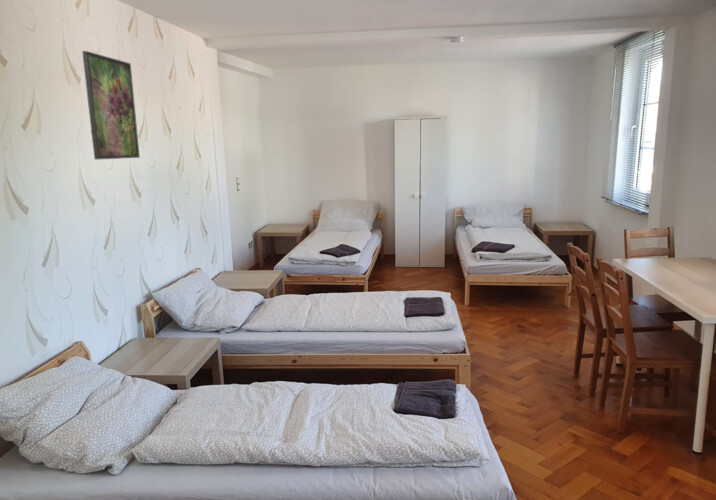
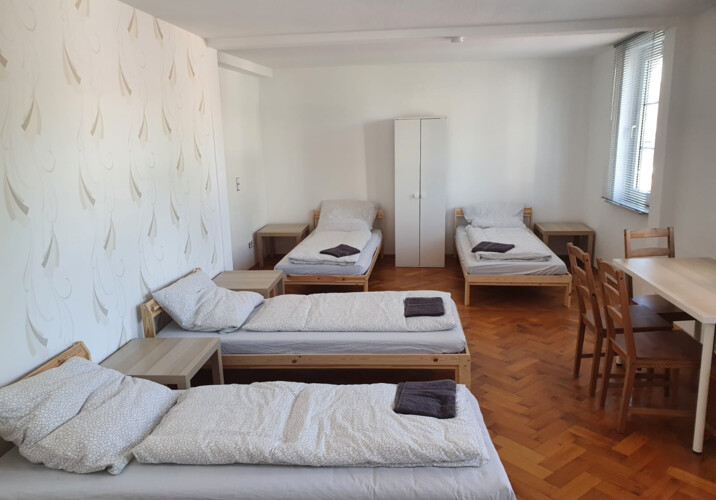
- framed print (113, 108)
